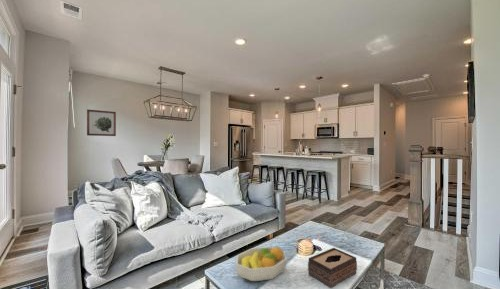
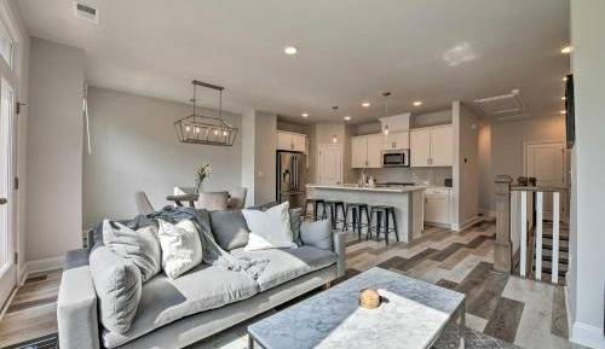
- wall art (101, 123)
- fruit bowl (261, 261)
- tissue box (332, 266)
